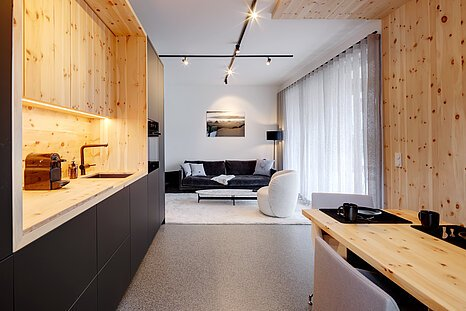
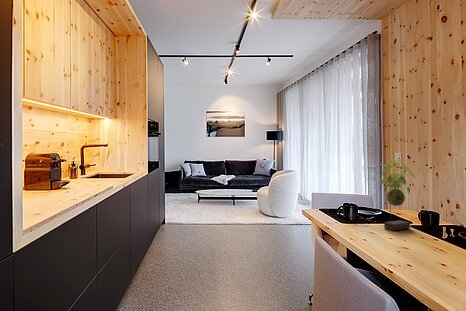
+ plant (395, 191)
